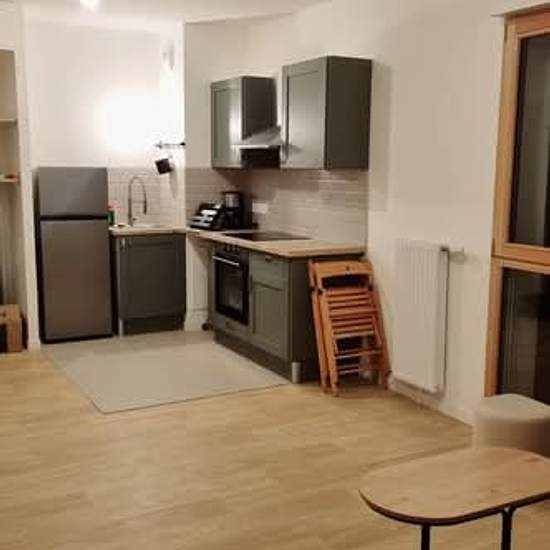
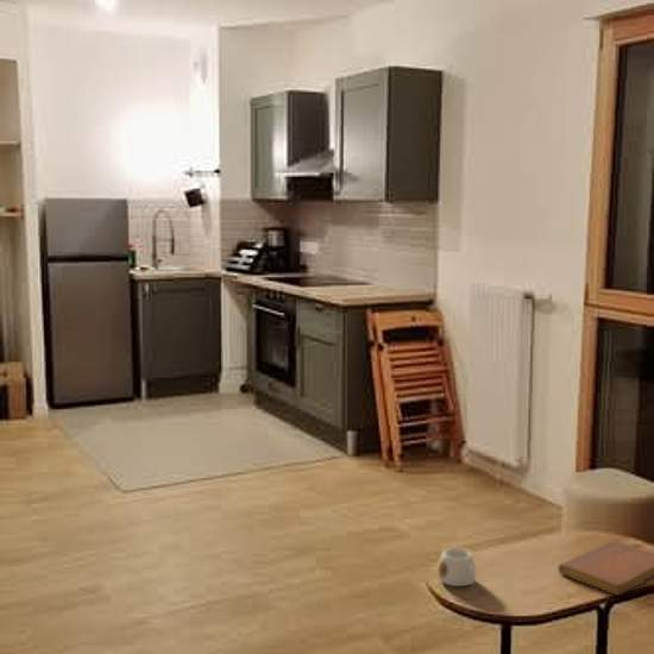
+ notebook (614, 565)
+ mug (459, 568)
